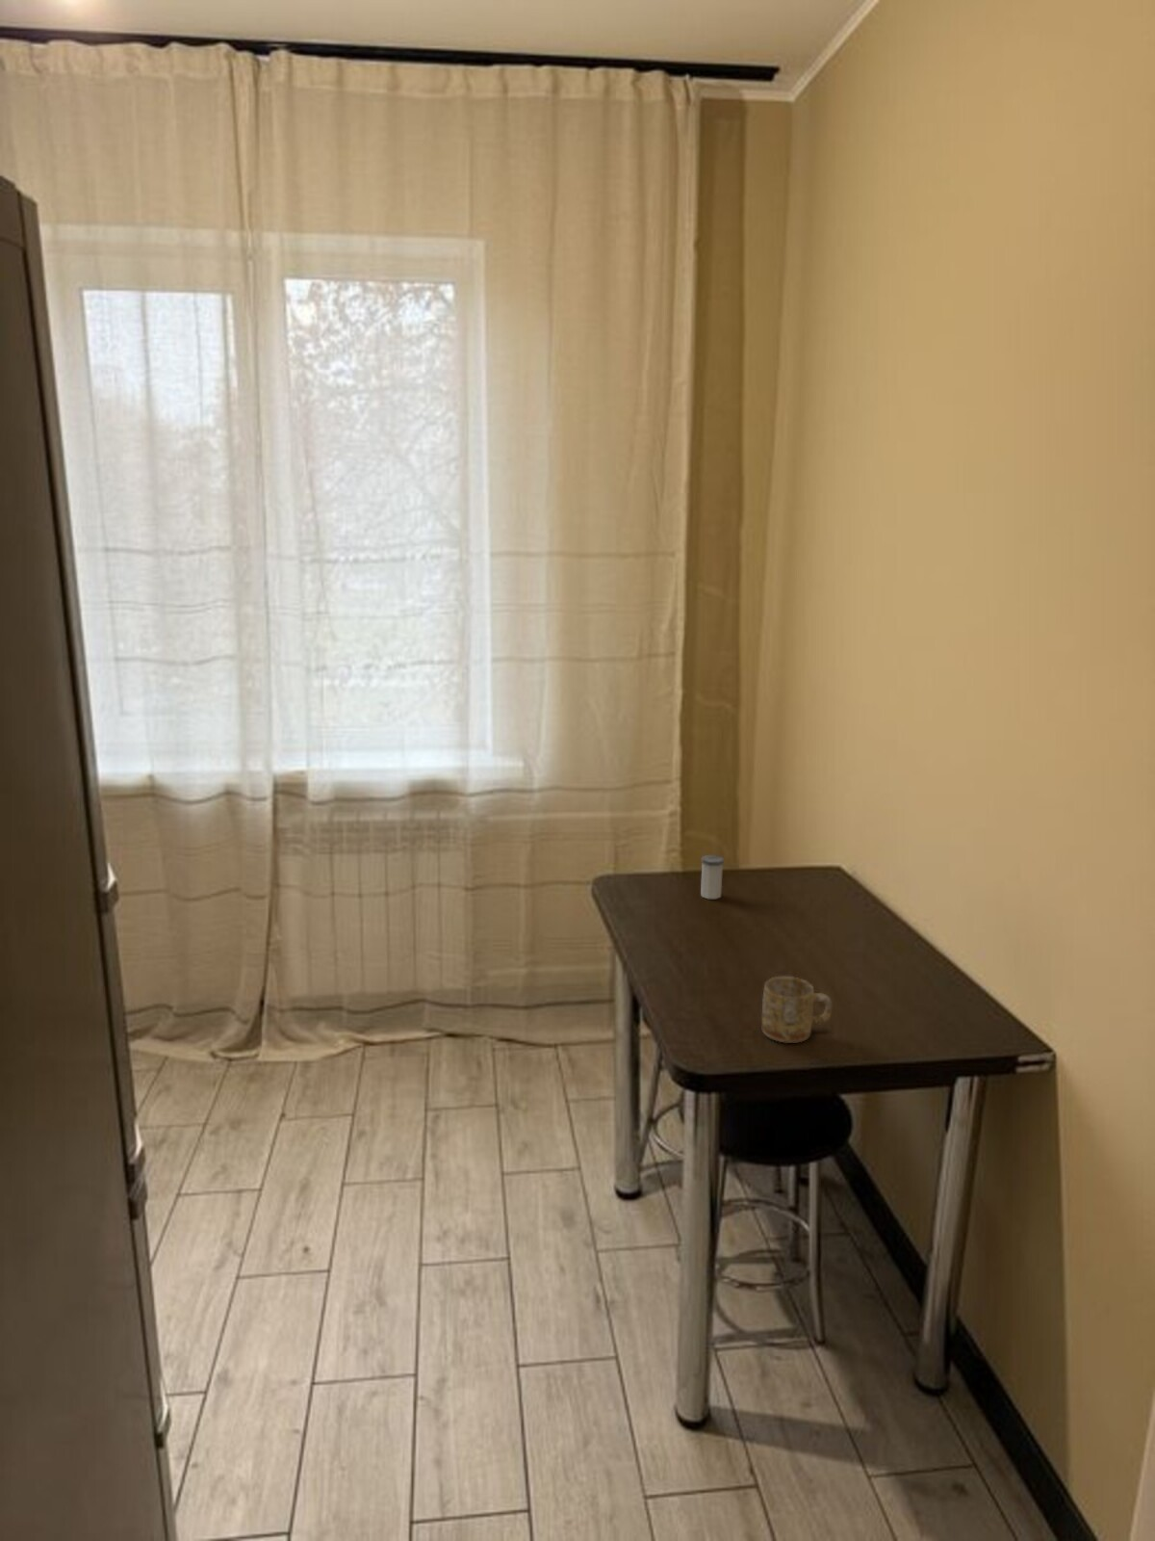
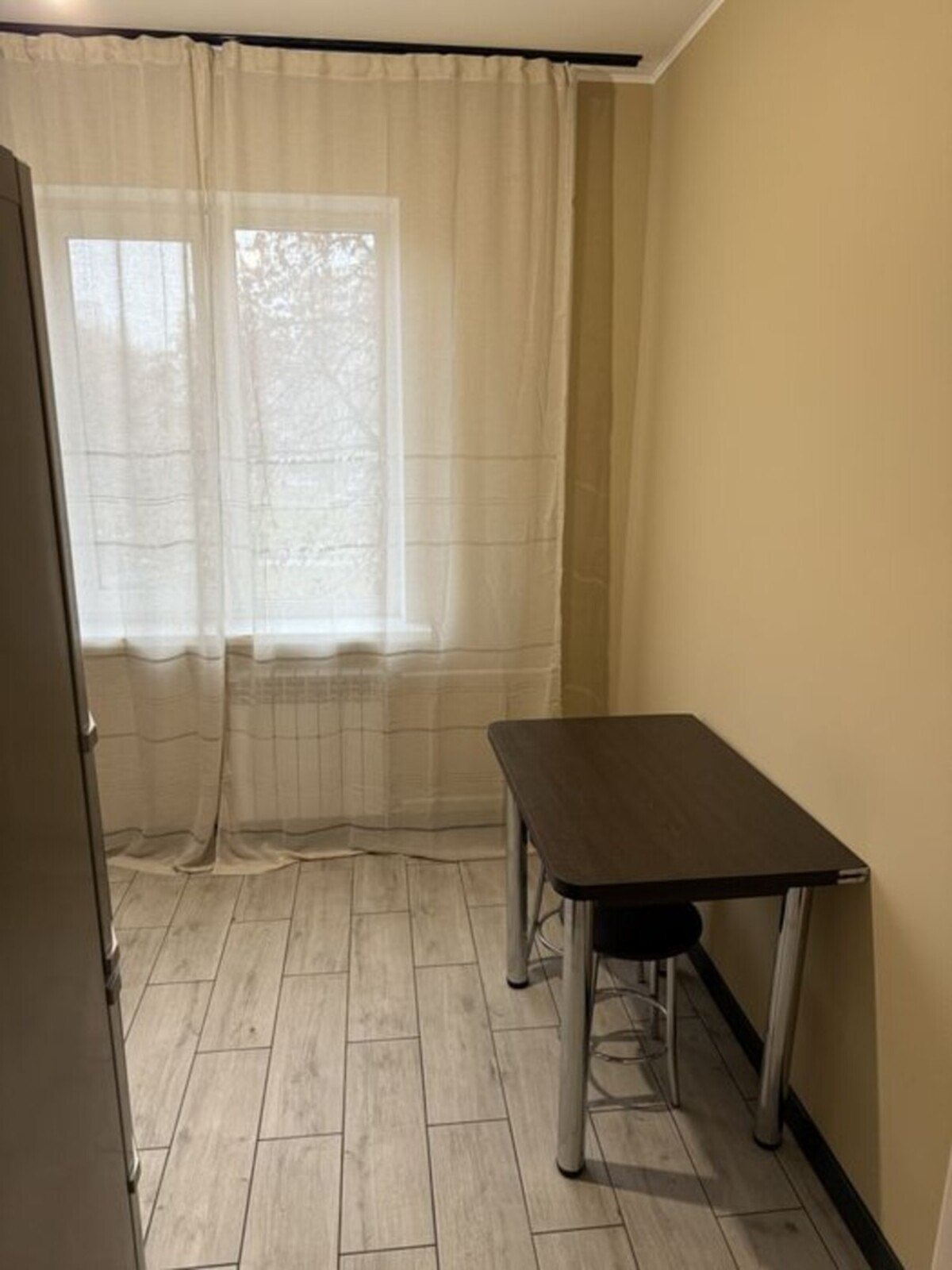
- mug (797, 1008)
- salt shaker (711, 876)
